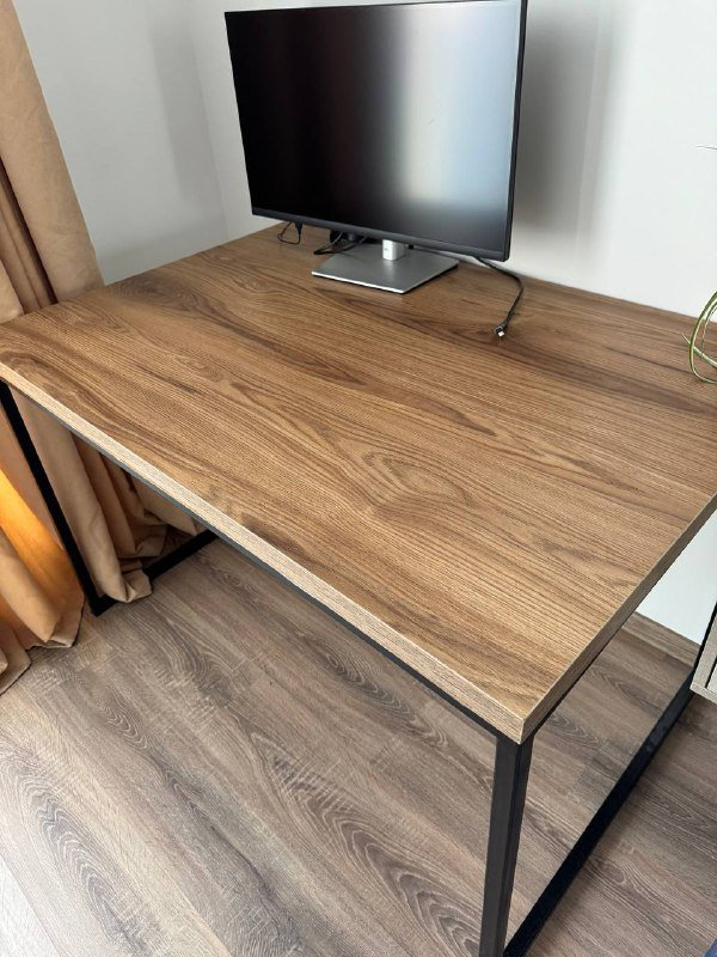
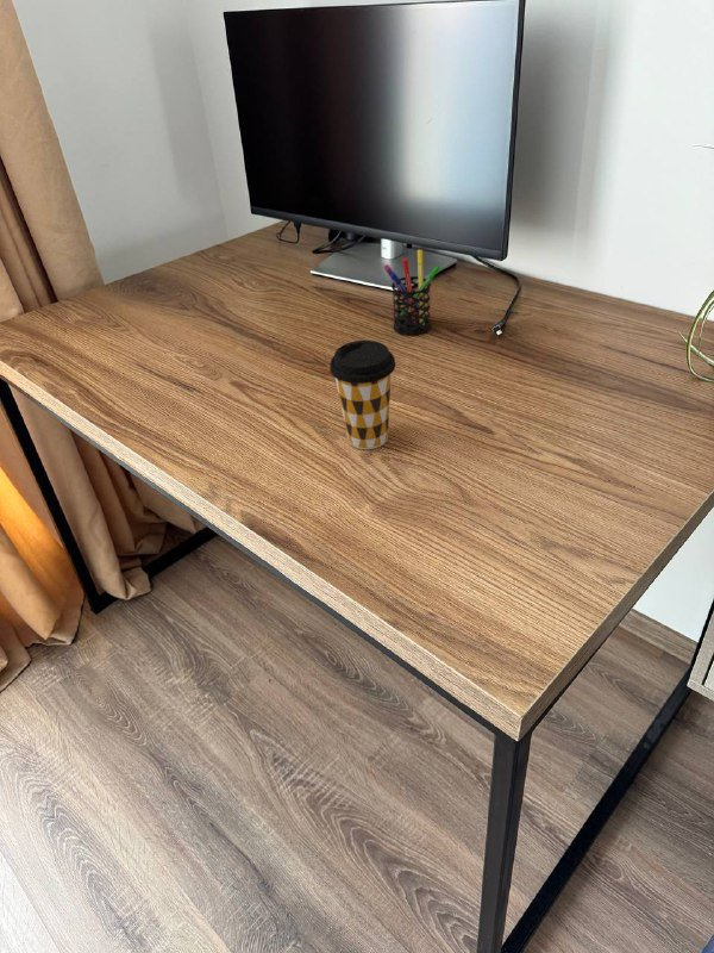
+ pen holder (414, 291)
+ coffee cup (364, 397)
